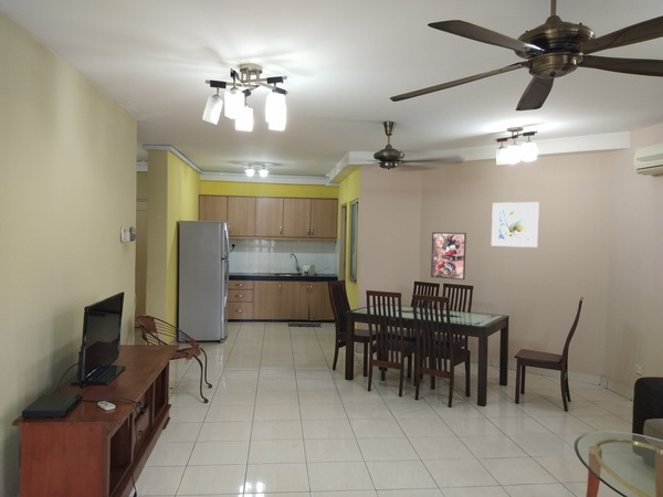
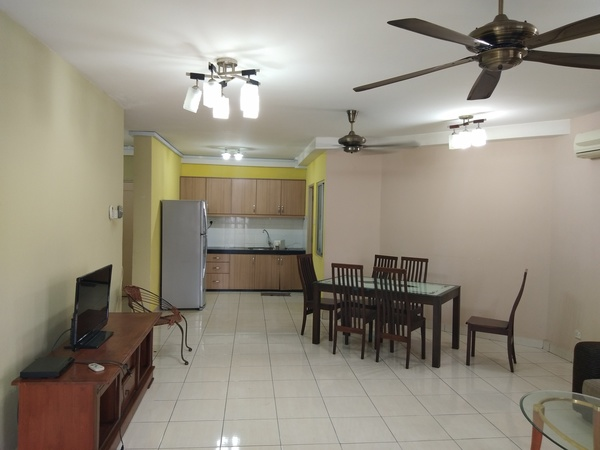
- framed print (514, 224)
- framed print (448, 255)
